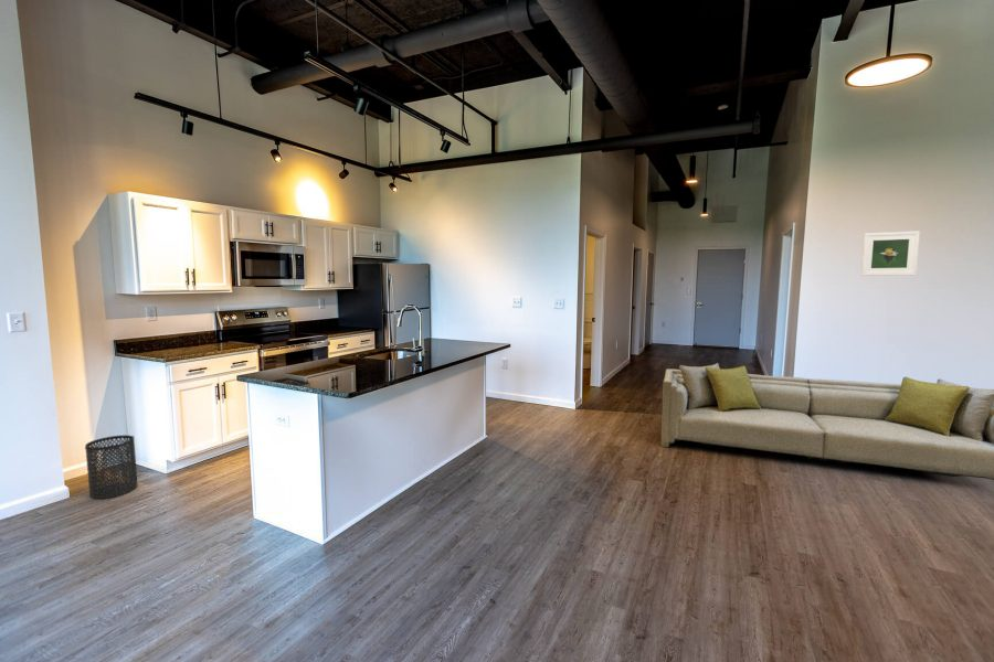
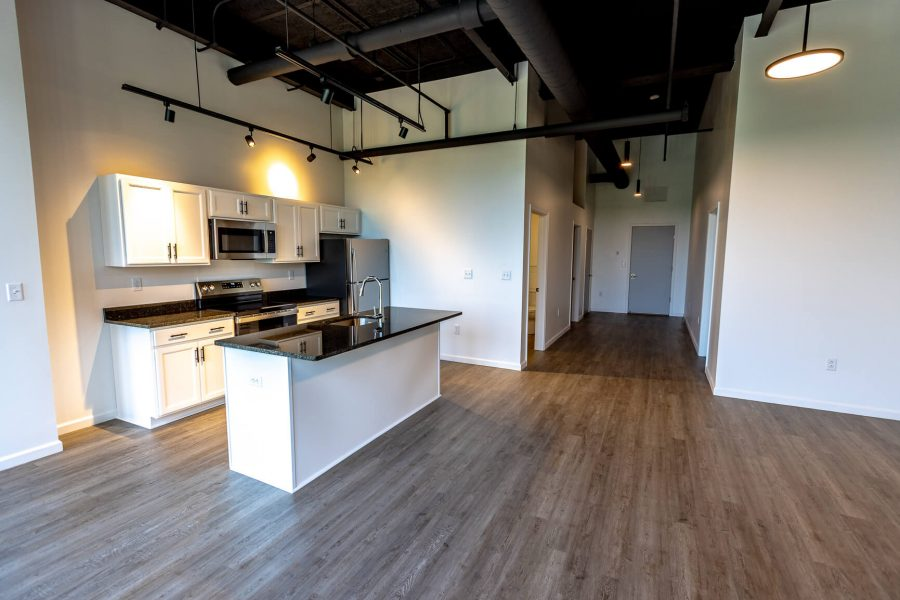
- trash can (112, 466)
- sofa (814, 413)
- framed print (889, 254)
